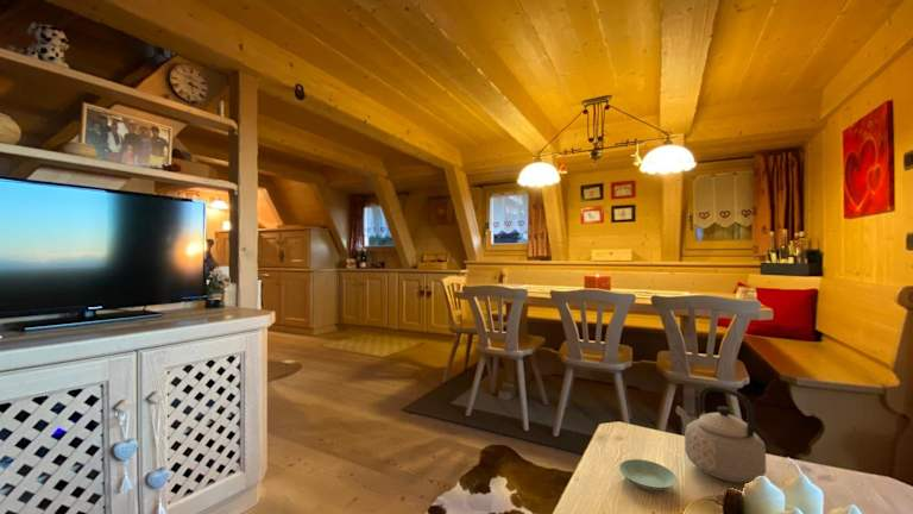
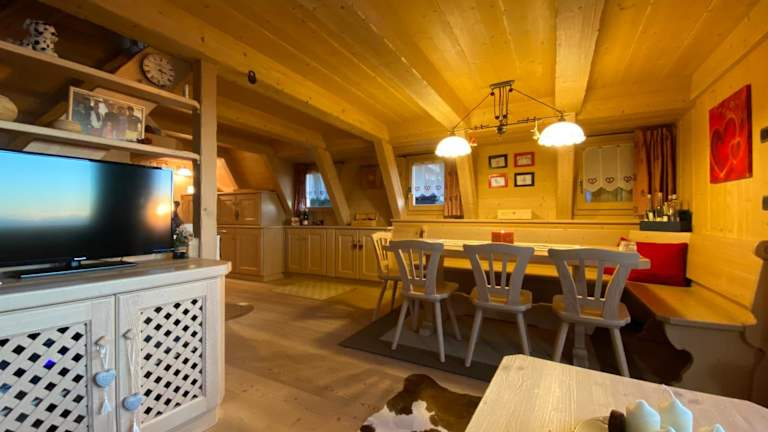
- teapot (713, 426)
- saucer (647, 476)
